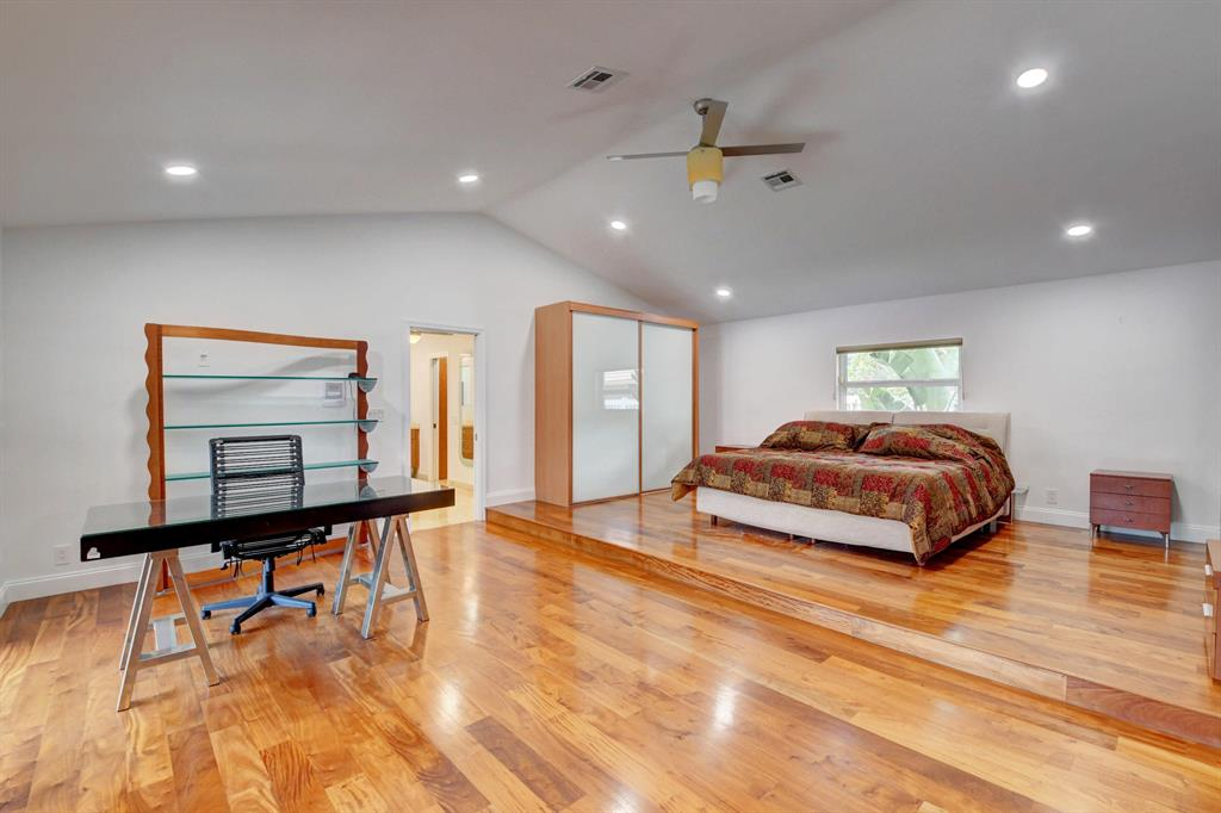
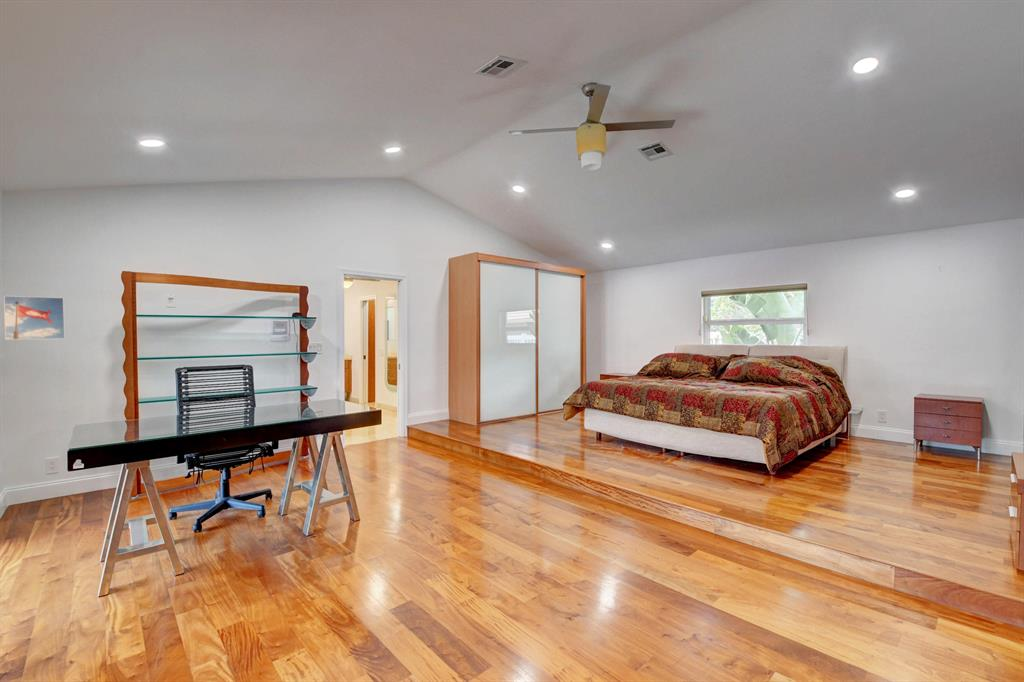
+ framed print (35, 318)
